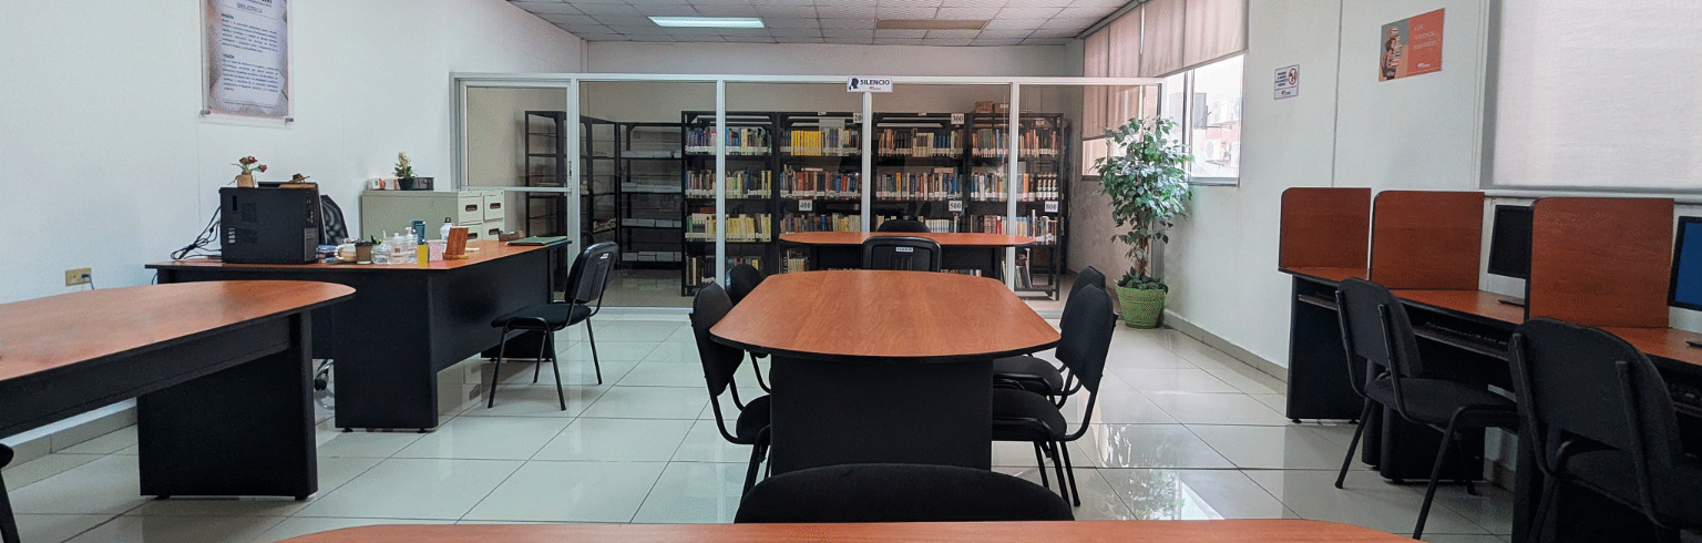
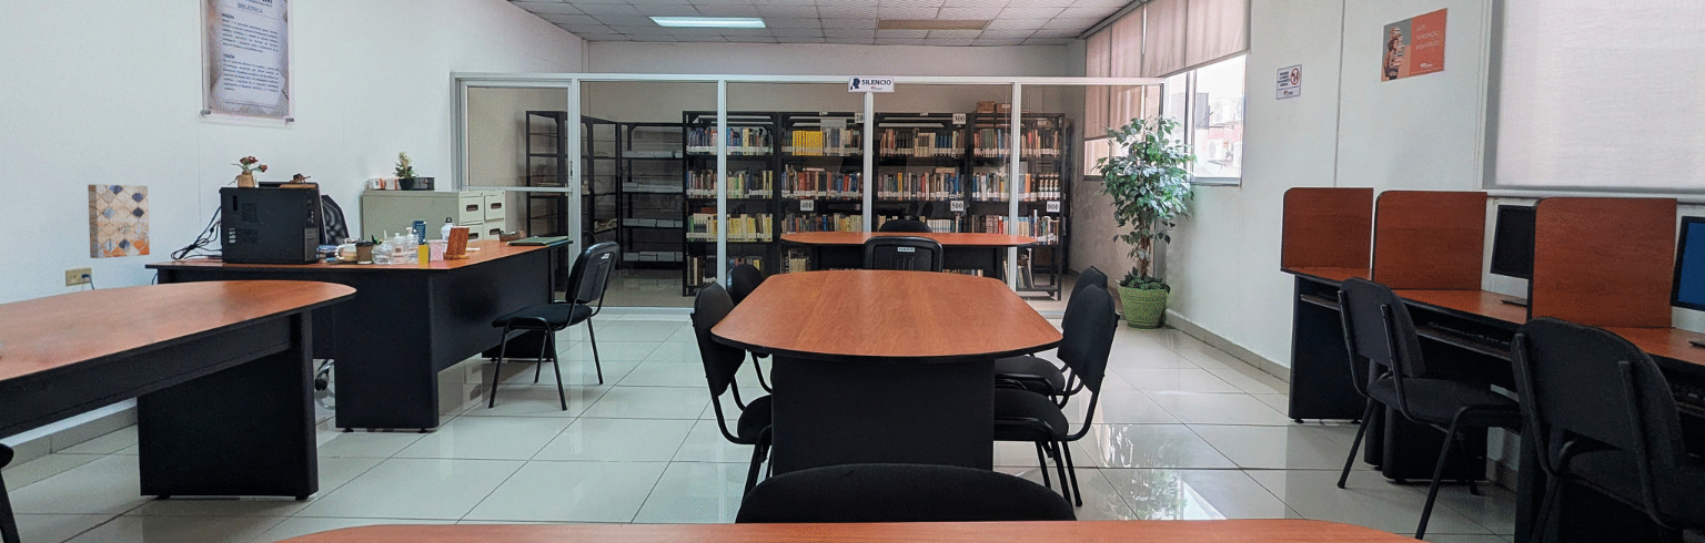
+ wall art (119, 221)
